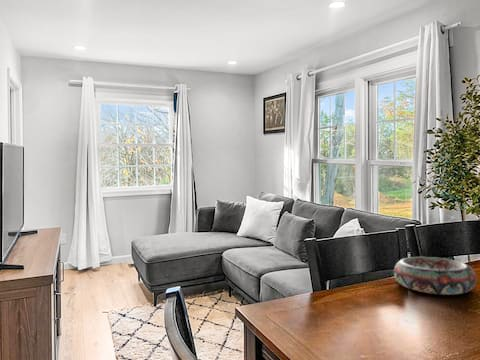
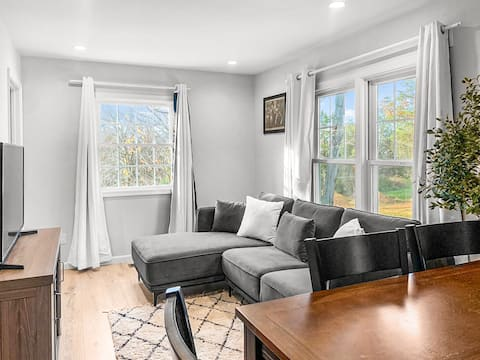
- decorative bowl (433, 274)
